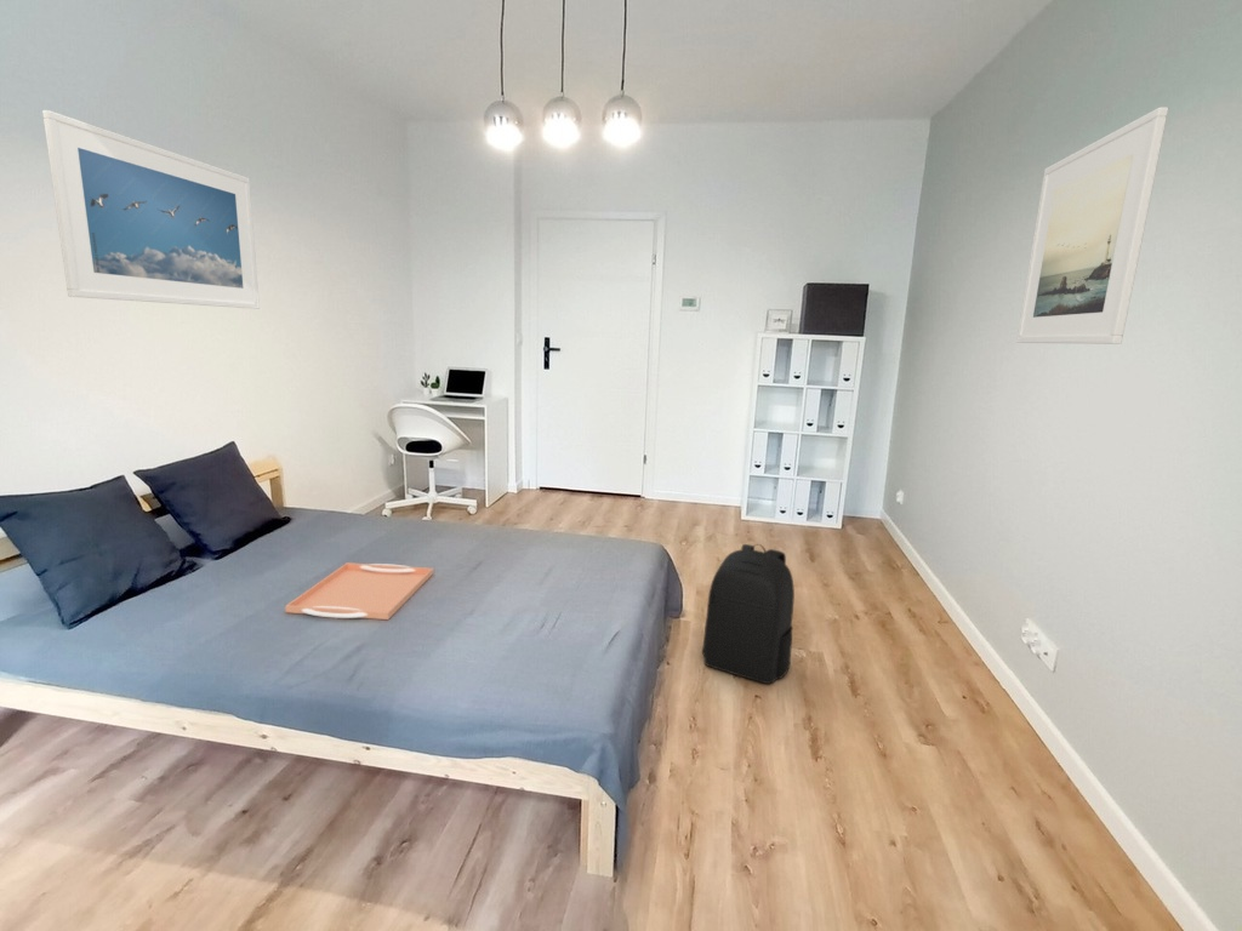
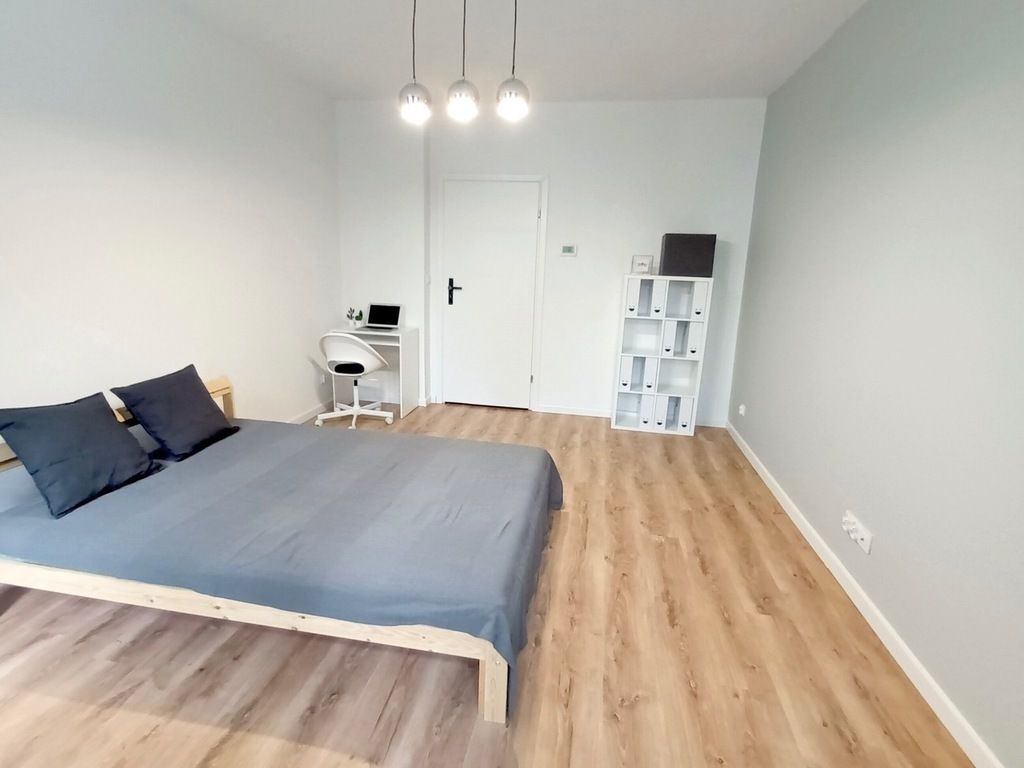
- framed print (171, 228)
- serving tray (365, 588)
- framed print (1078, 245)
- backpack (752, 604)
